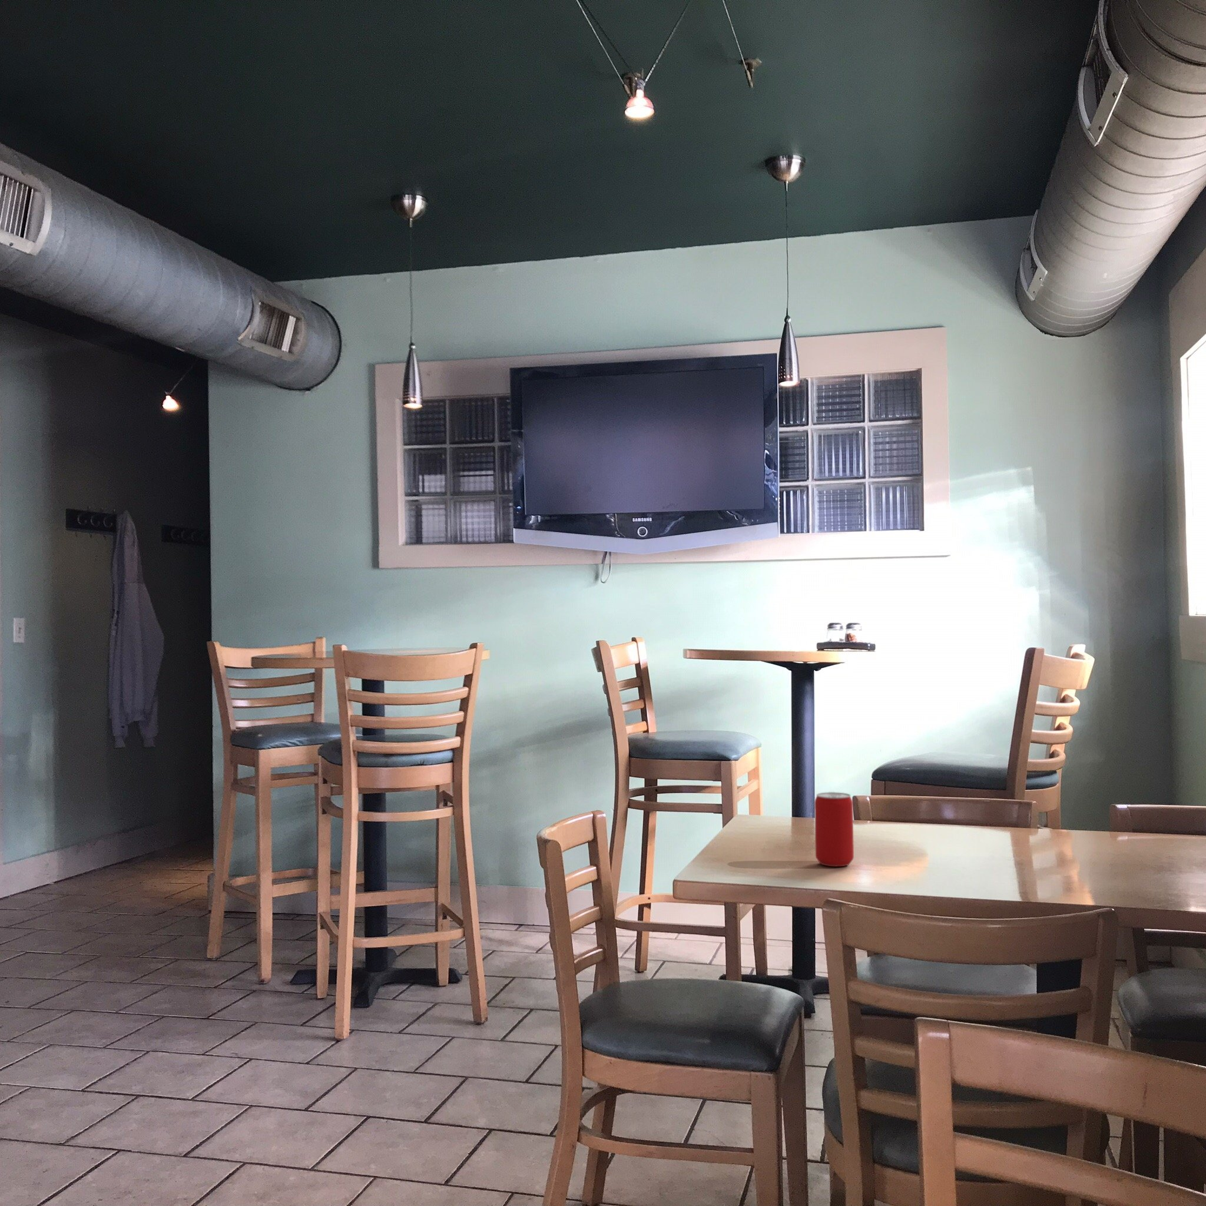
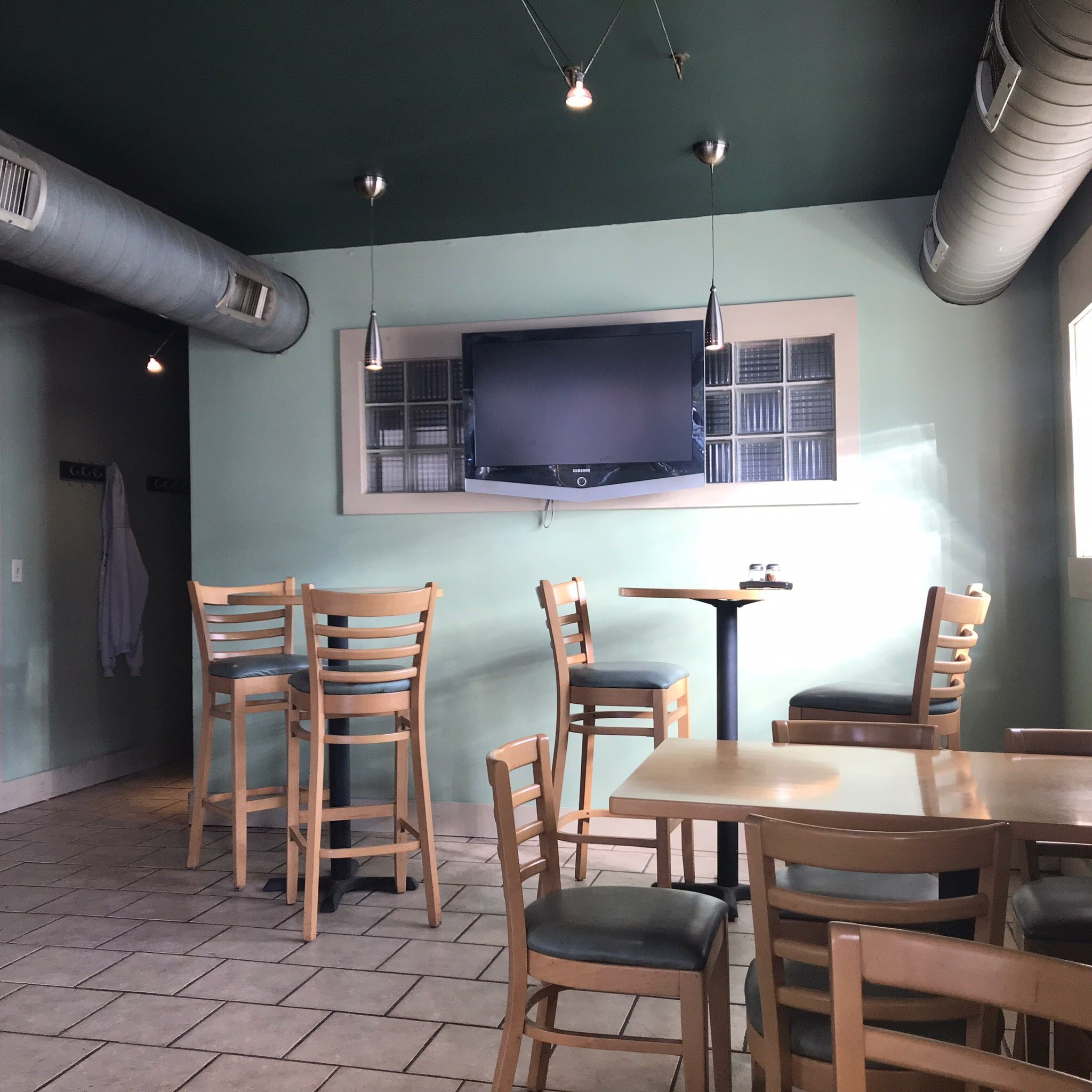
- beverage can (834, 828)
